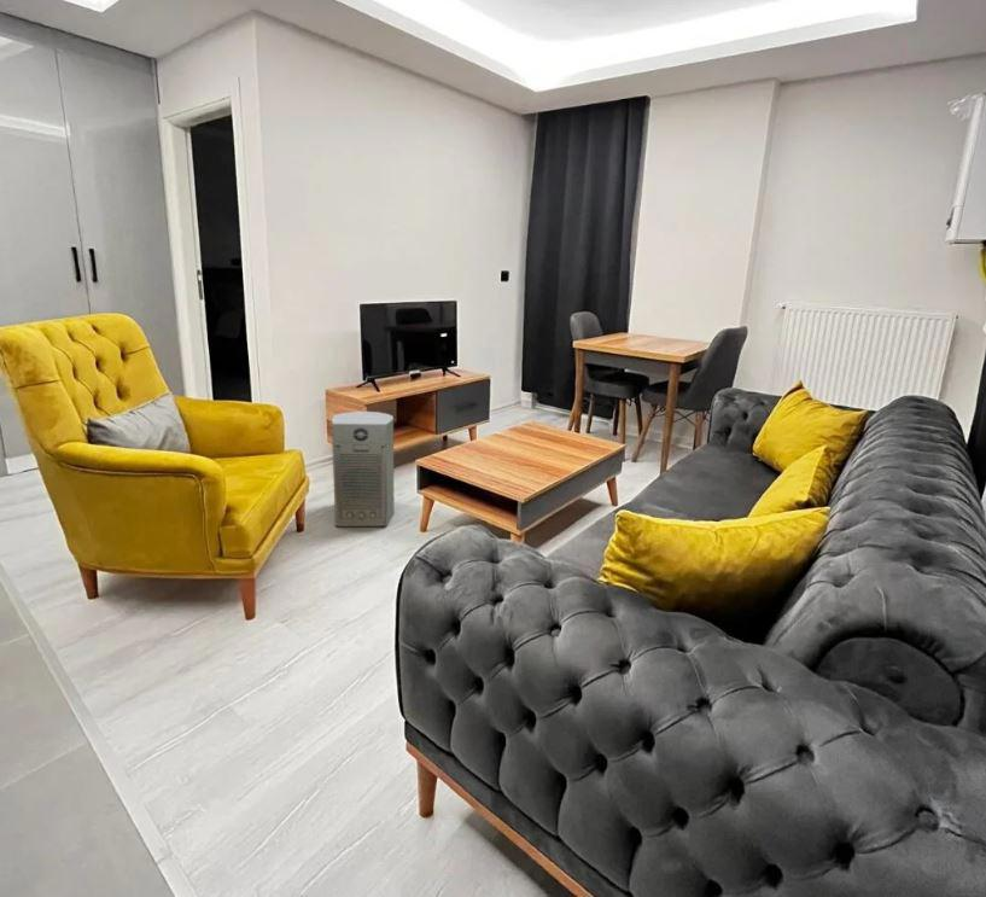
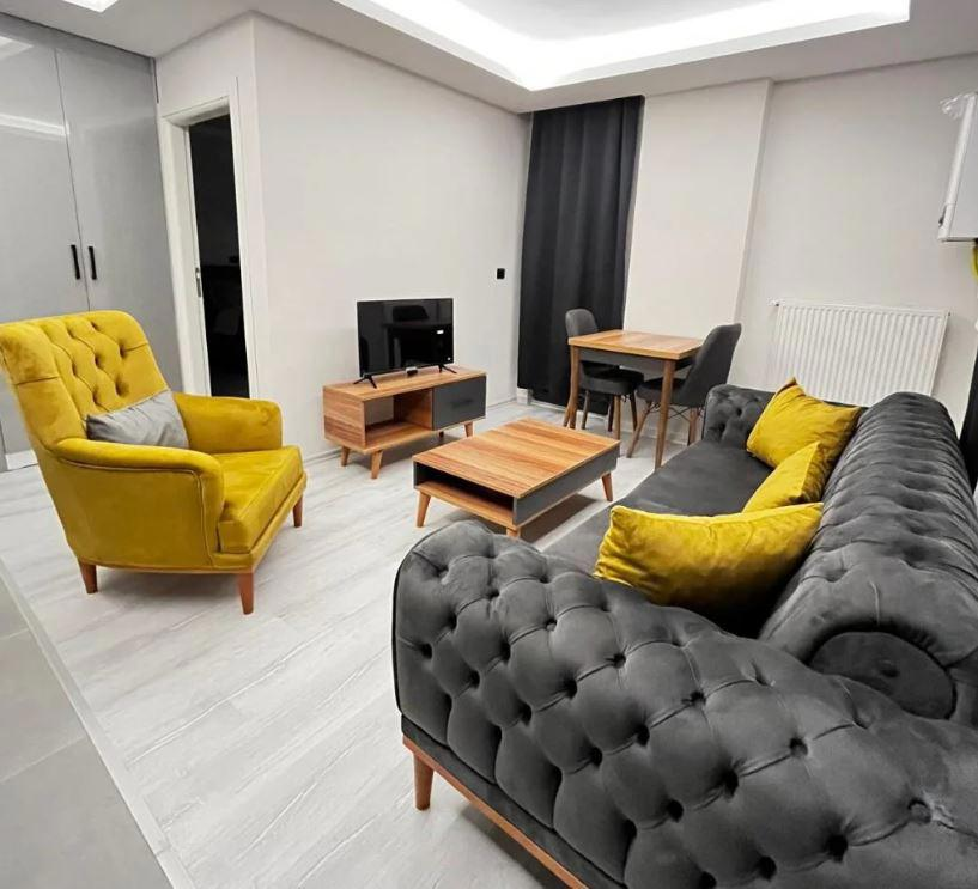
- fan (363, 466)
